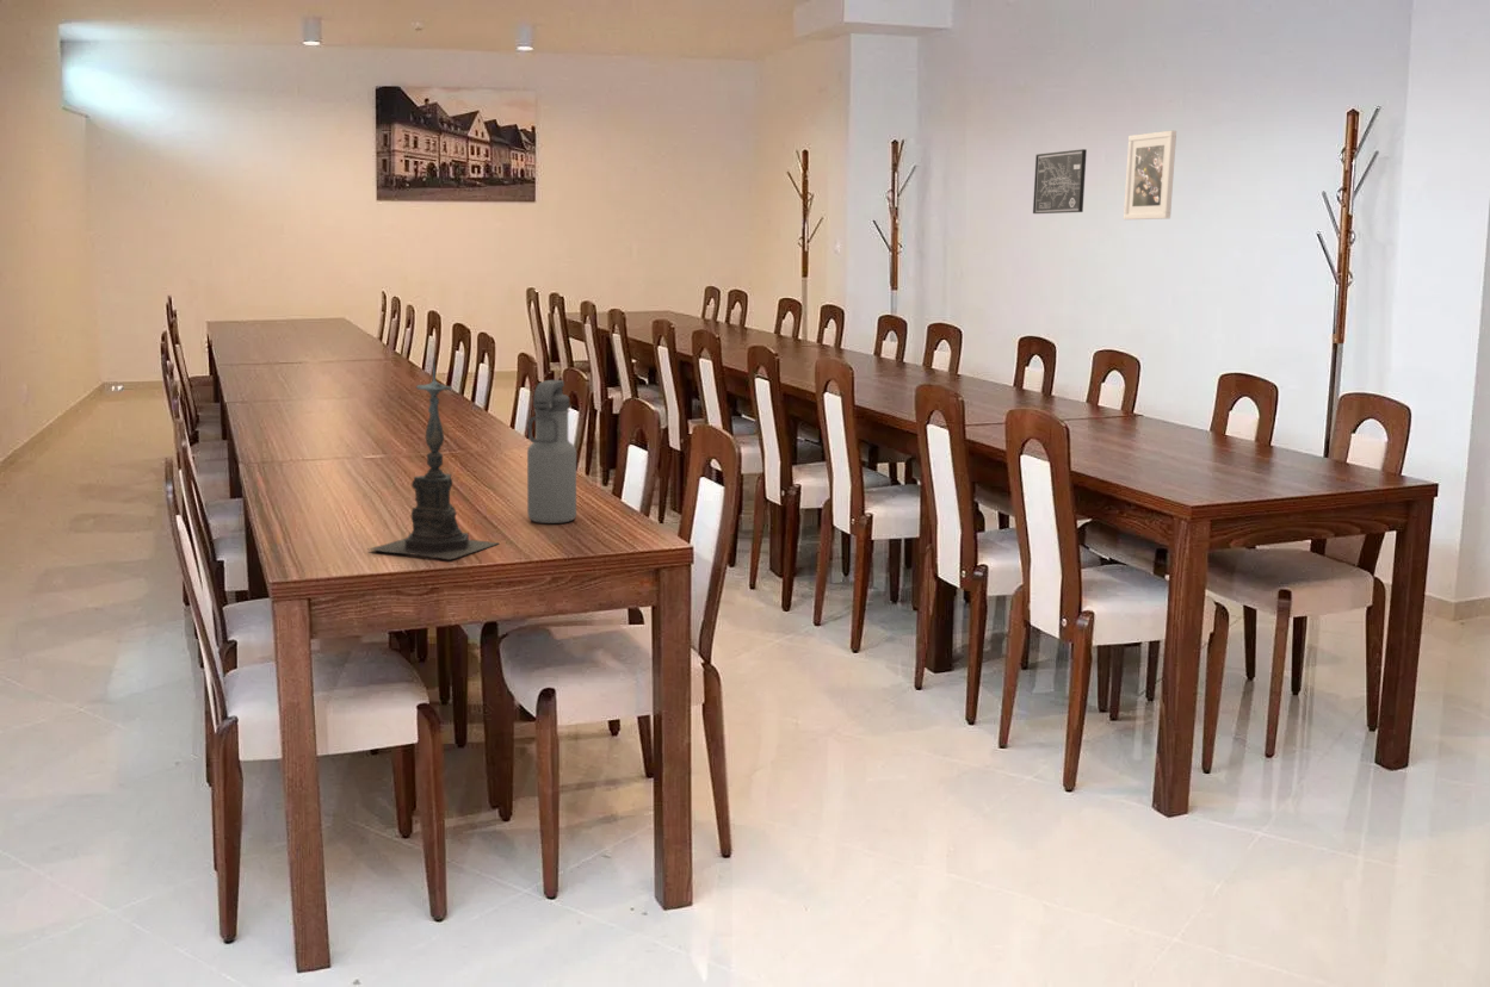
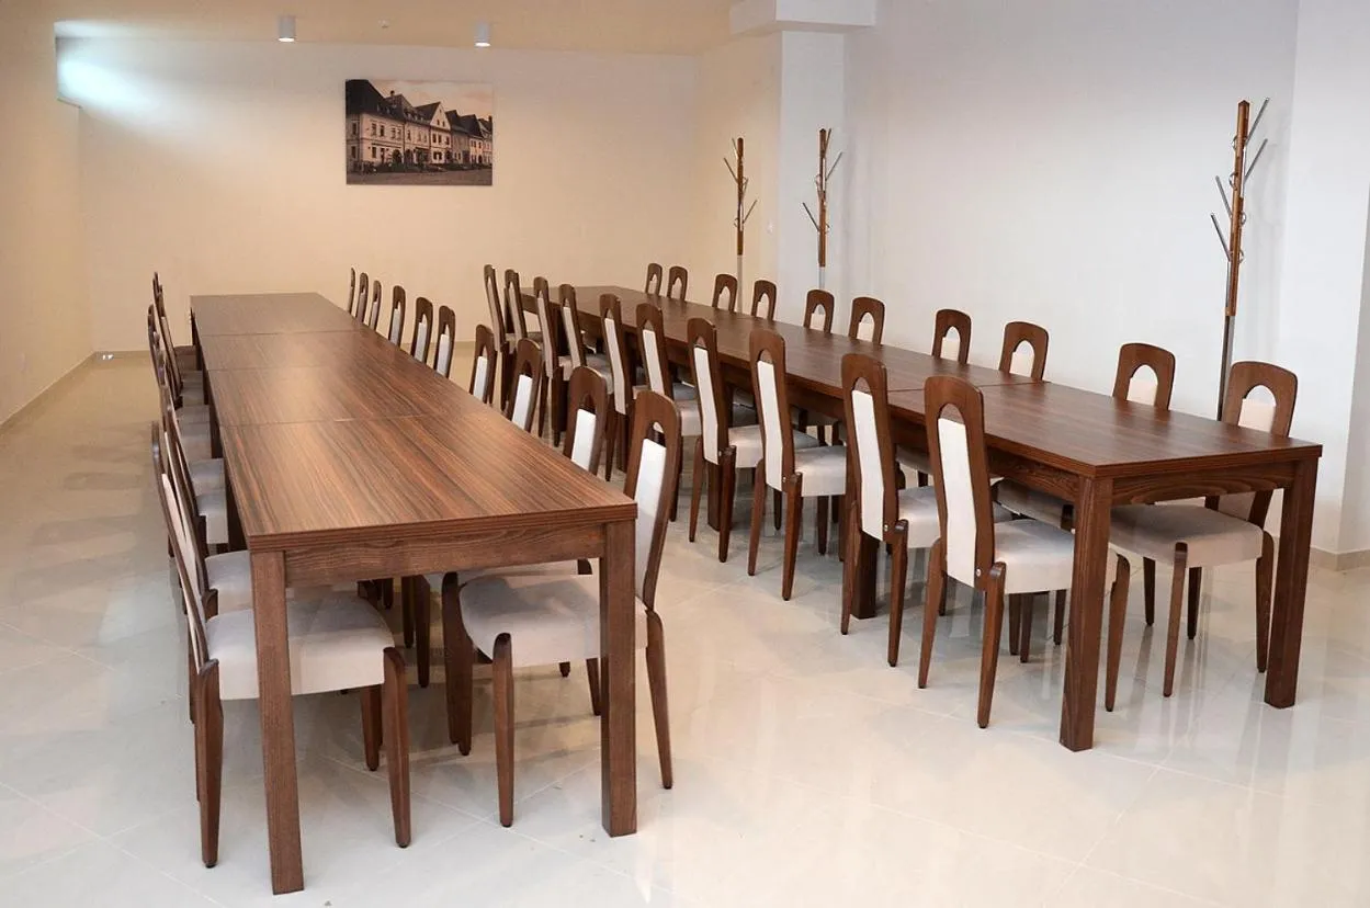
- water bottle (551, 451)
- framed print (1149, 176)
- candle holder (433, 453)
- wall art (1058, 182)
